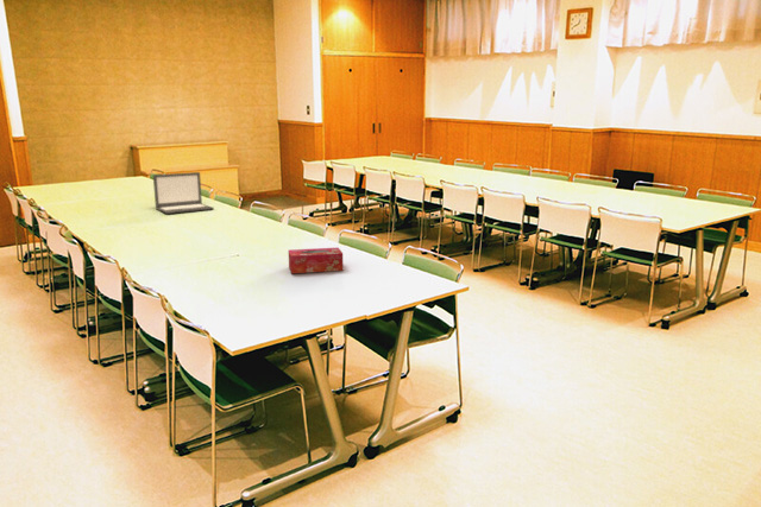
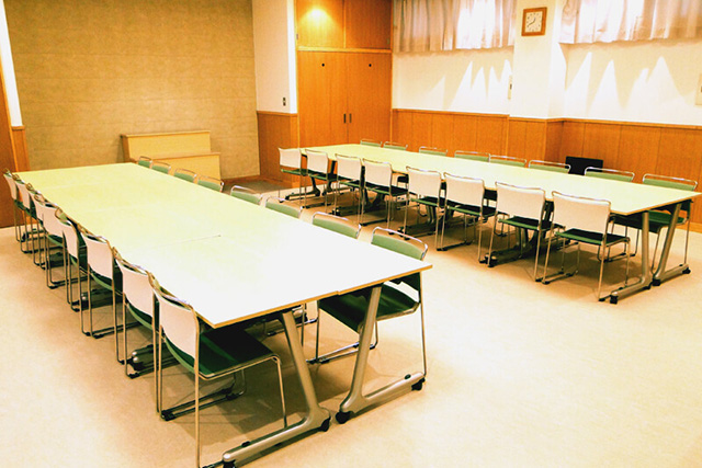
- laptop (183, 191)
- tissue box (315, 260)
